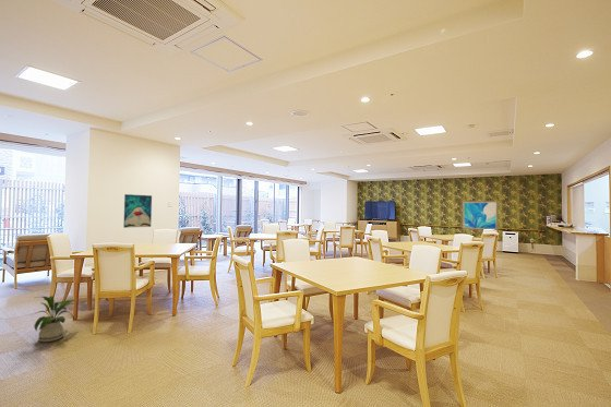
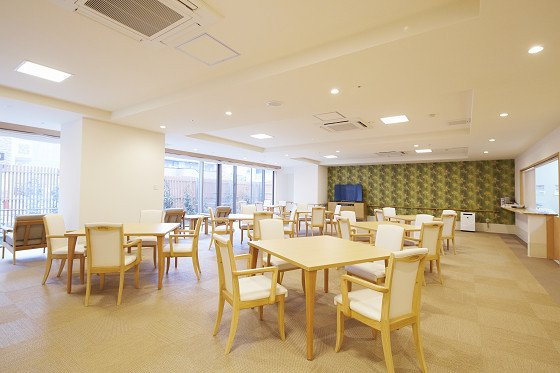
- wall art (137, 211)
- wall art (479, 215)
- house plant (58, 314)
